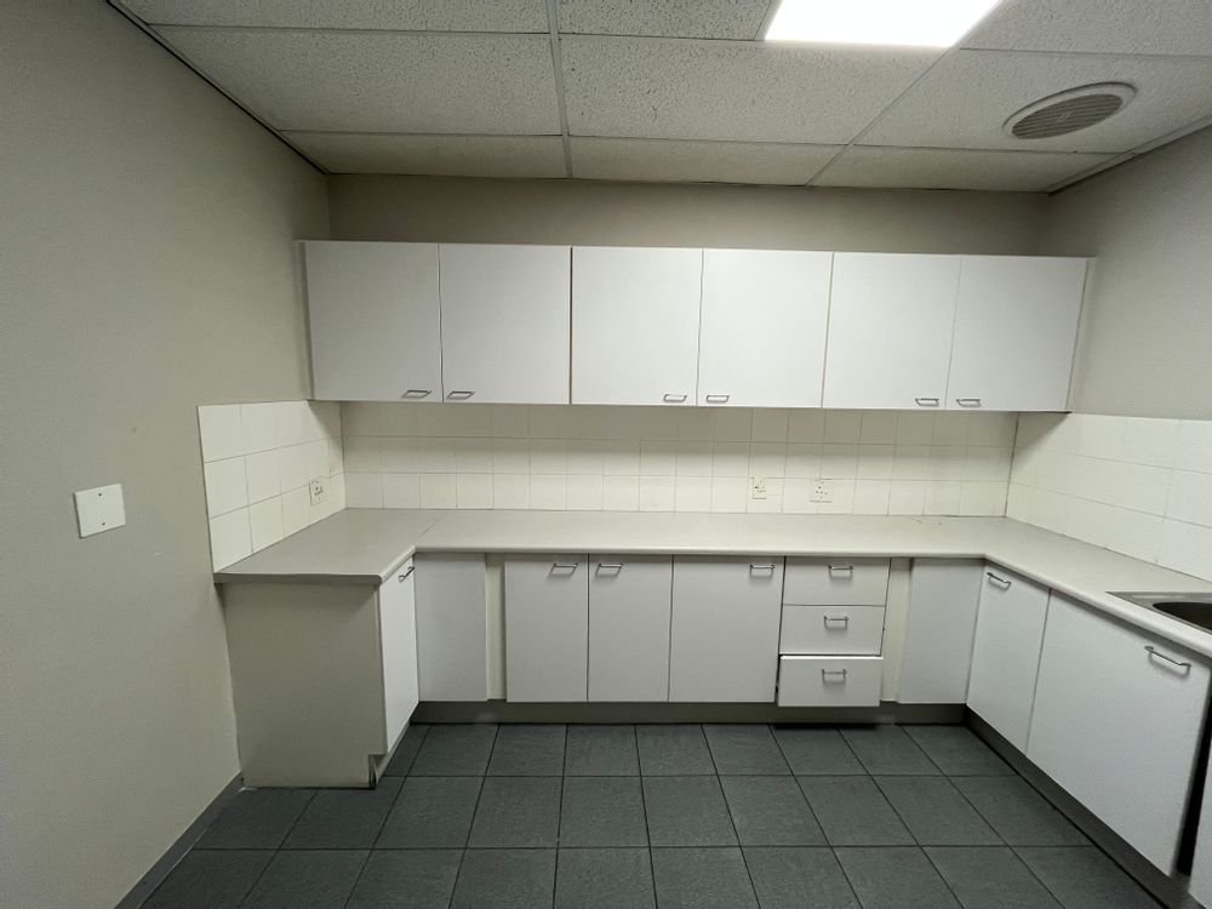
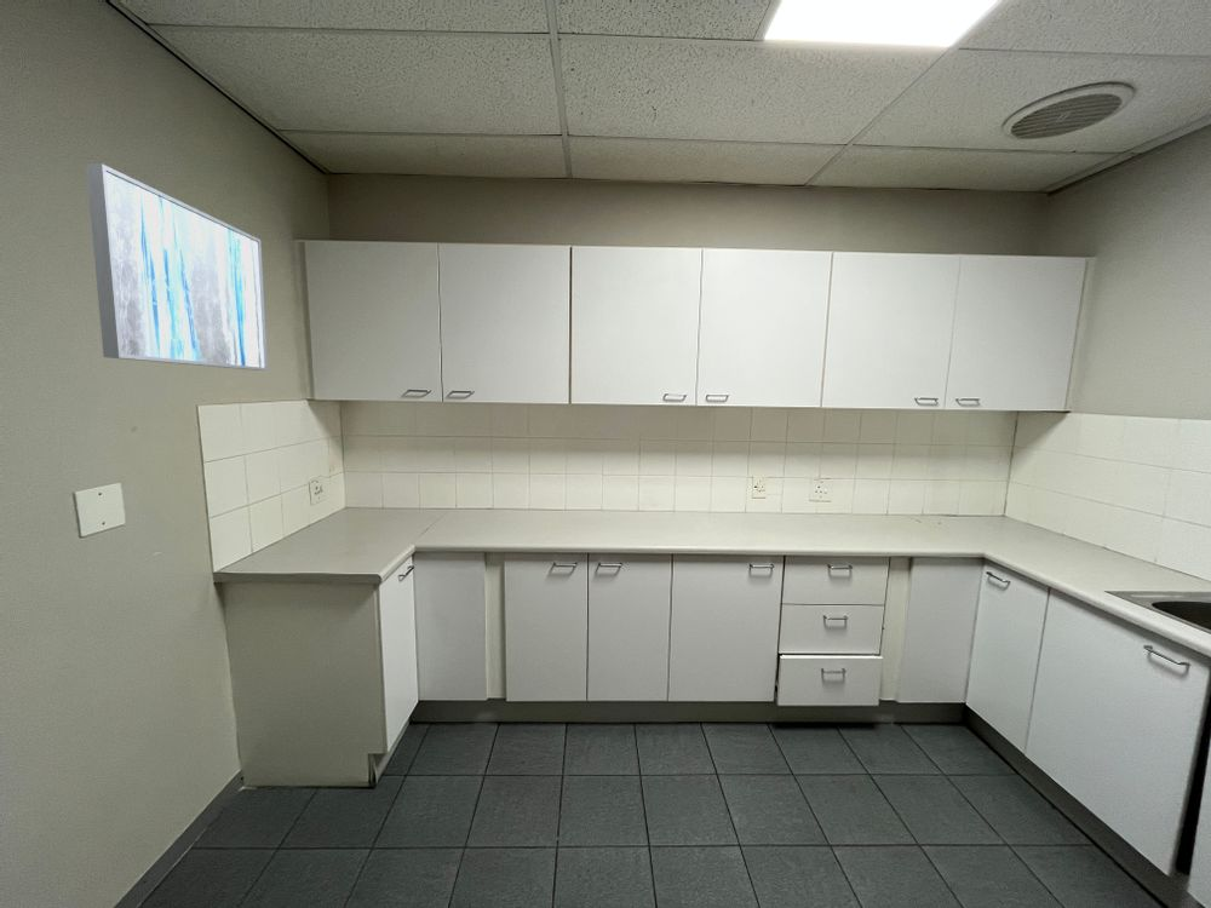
+ wall art (195, 288)
